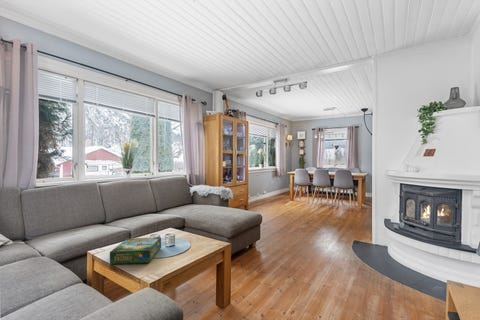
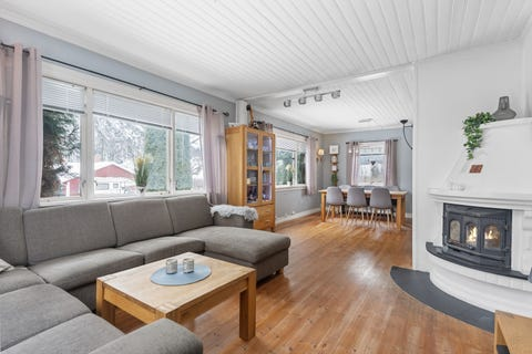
- board game (137, 249)
